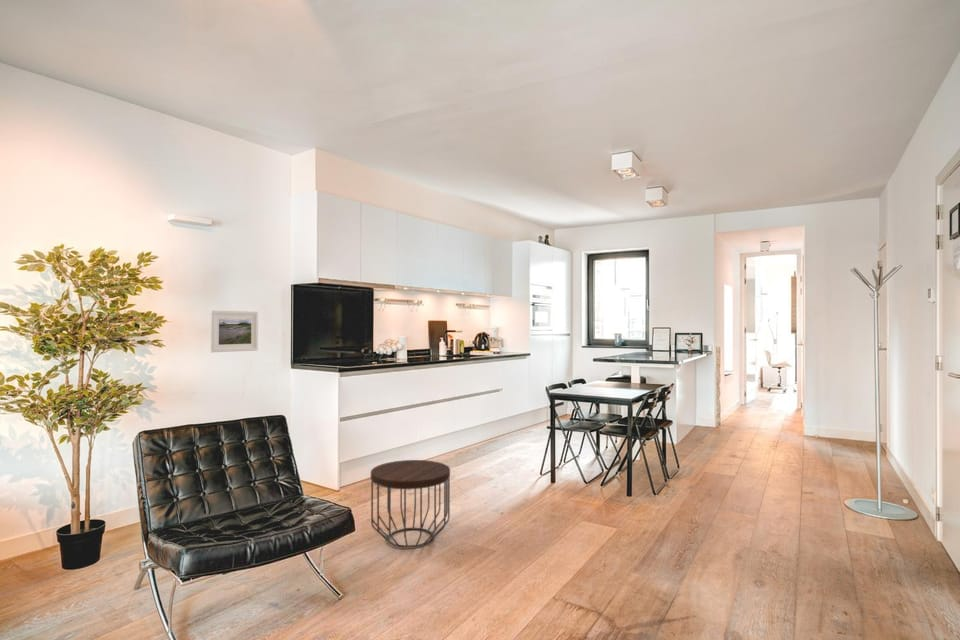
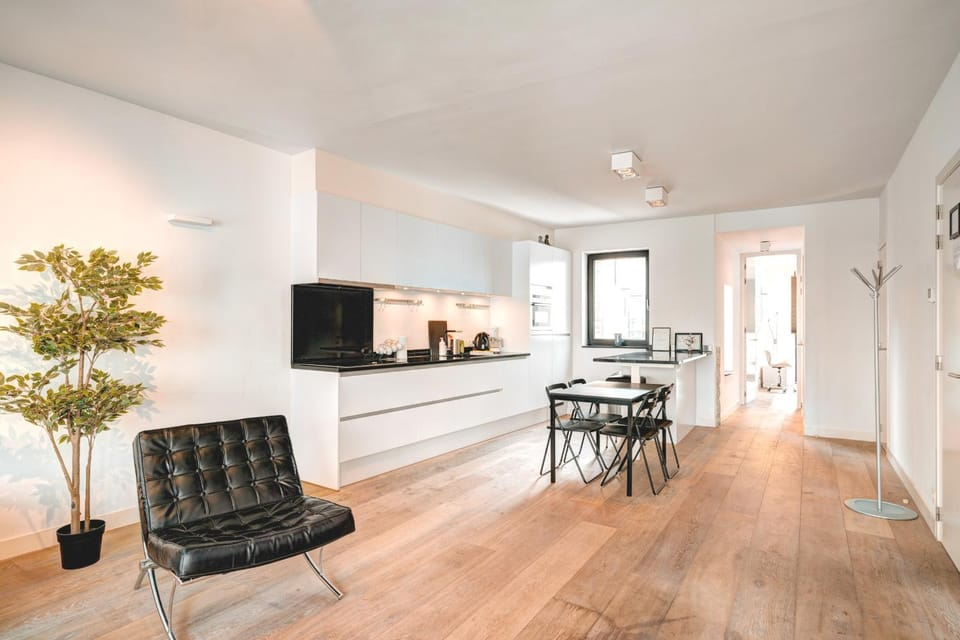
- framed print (235, 331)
- side table (414, 503)
